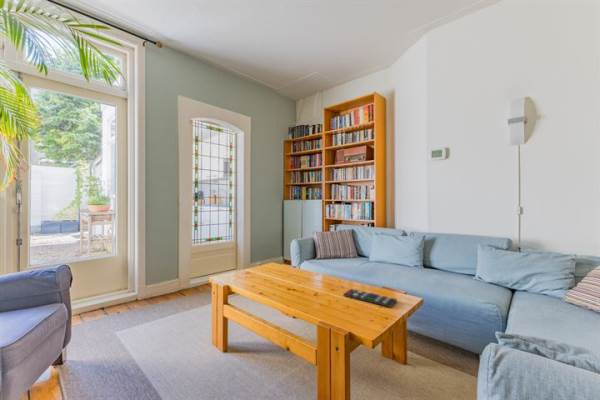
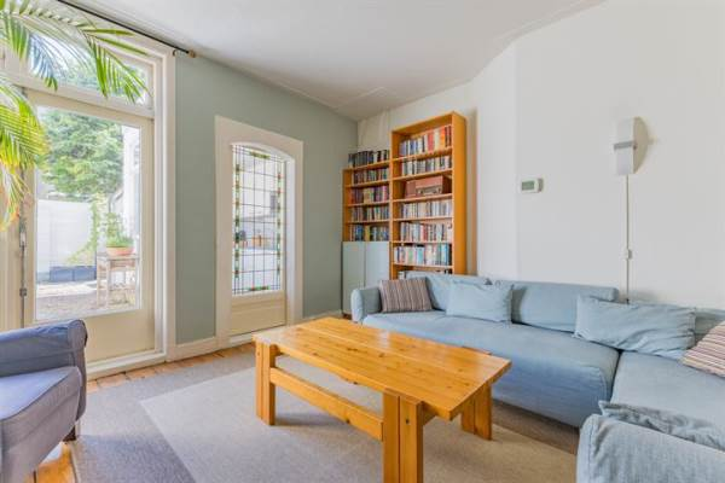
- remote control (369, 297)
